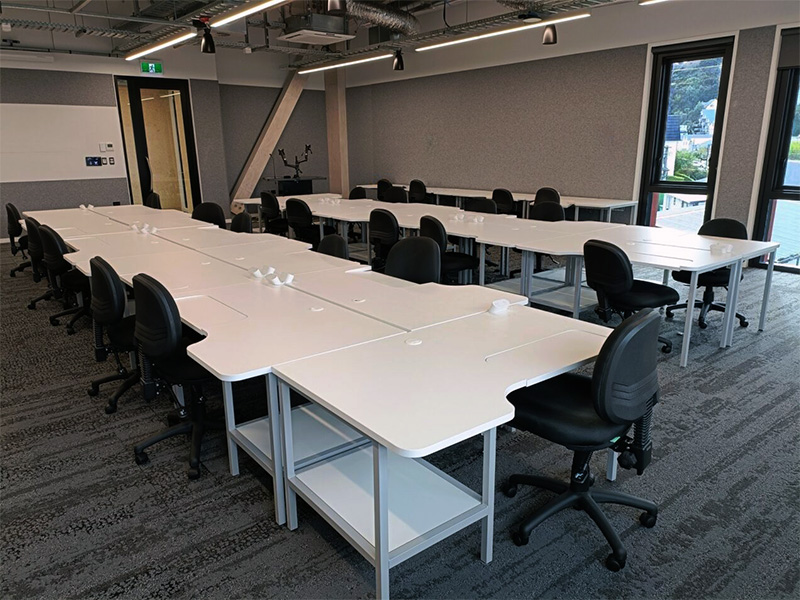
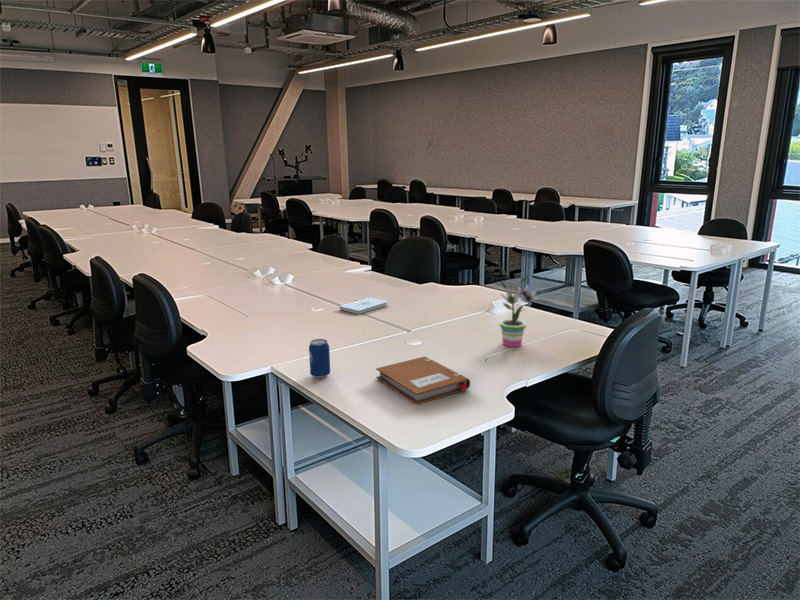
+ notebook (423, 378)
+ beverage can (319, 358)
+ potted plant (517, 304)
+ notepad (364, 305)
